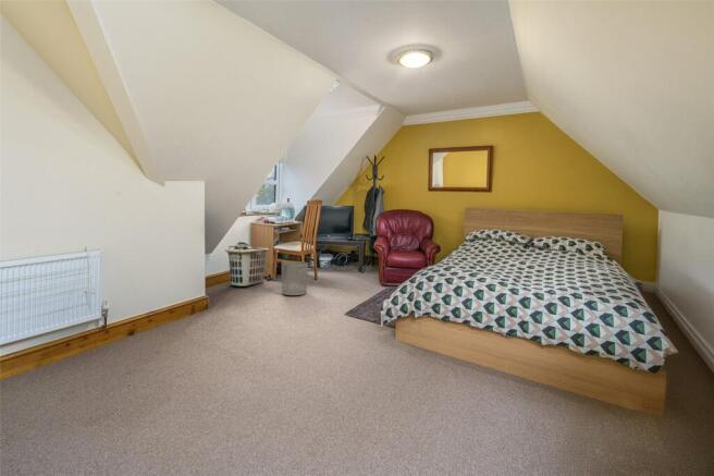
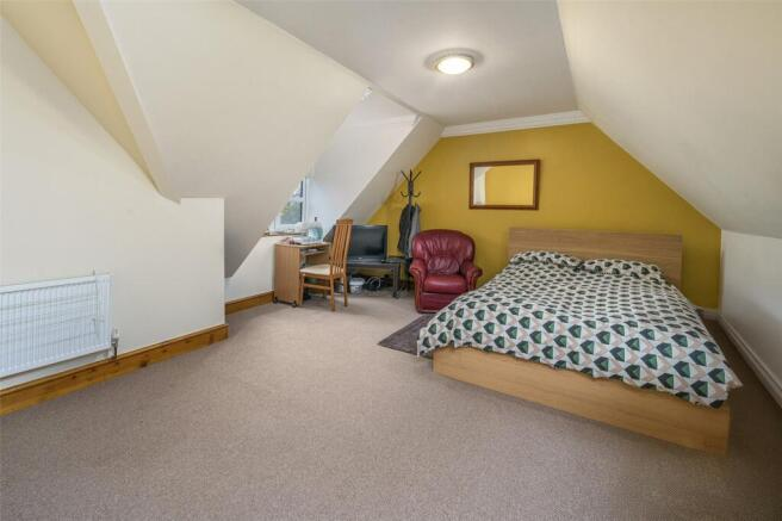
- waste bin (294, 277)
- clothes hamper (247, 263)
